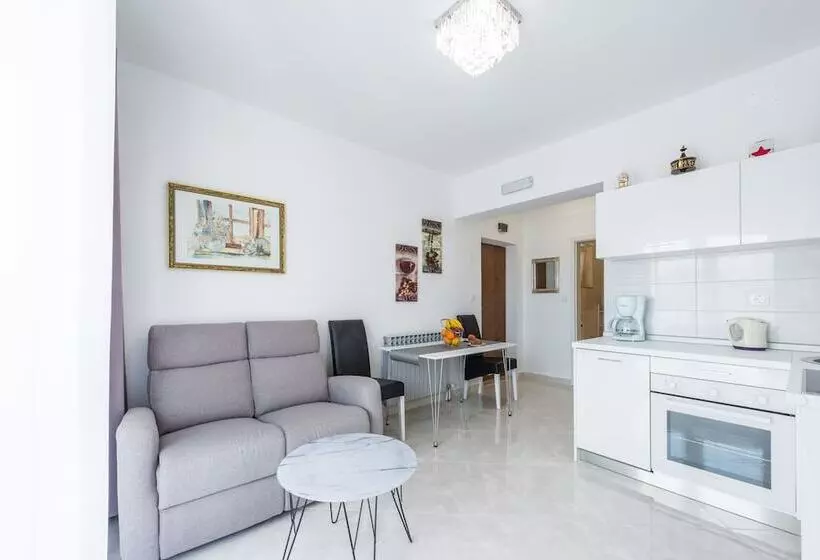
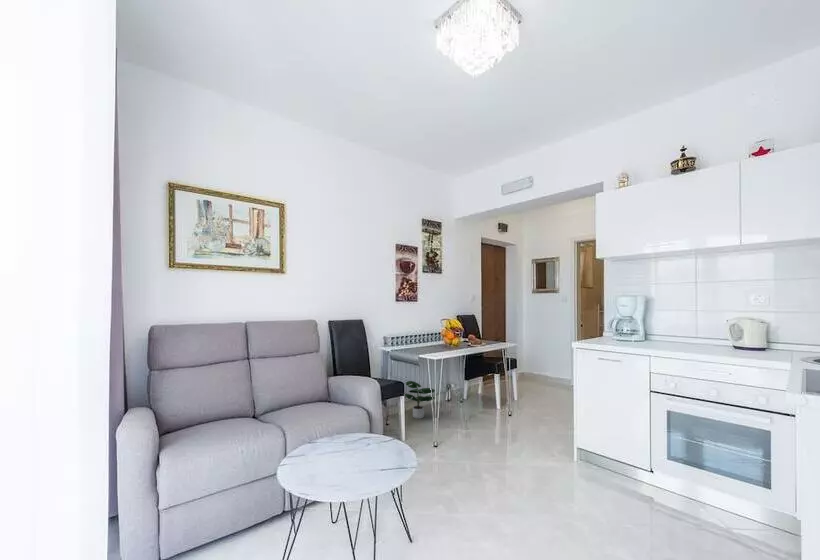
+ potted plant (419, 399)
